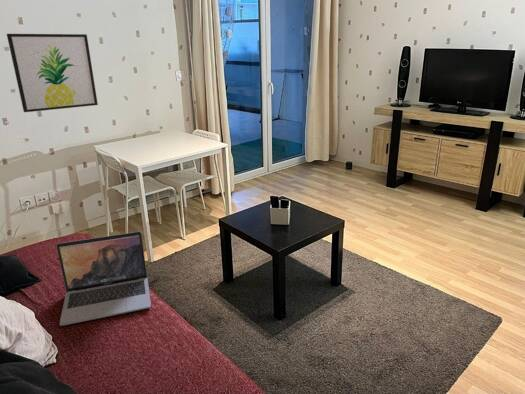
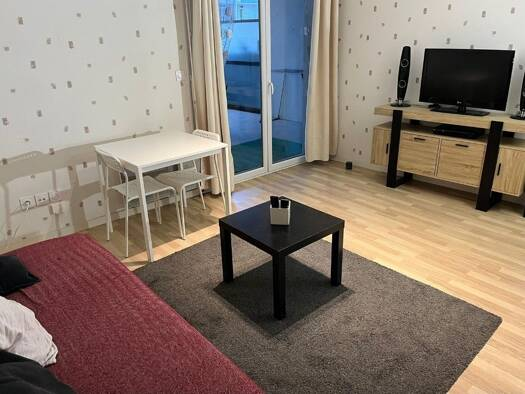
- wall art (55, 72)
- laptop (103, 275)
